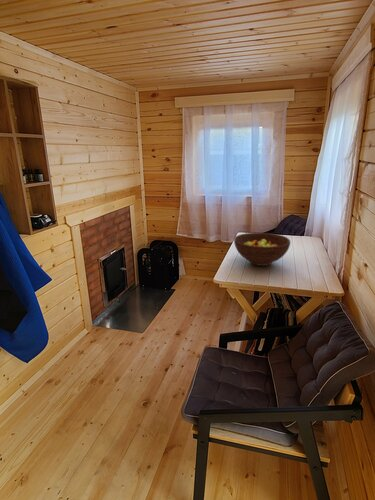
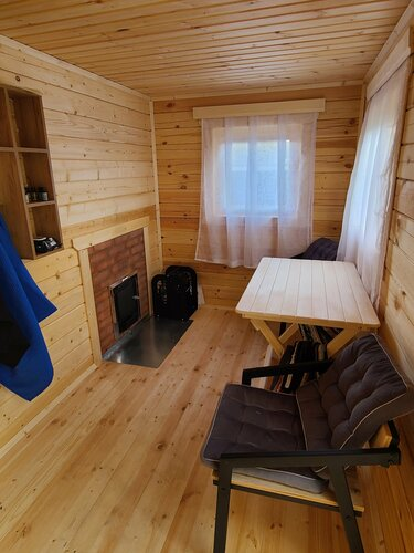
- fruit bowl (261, 251)
